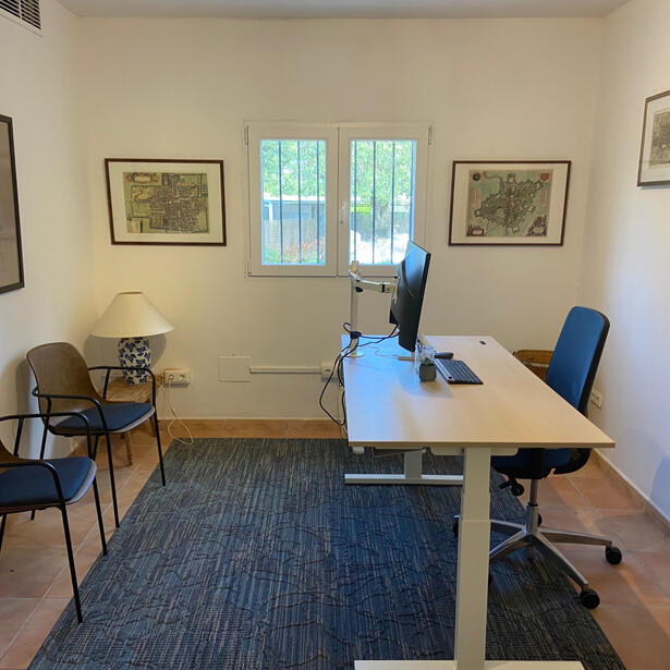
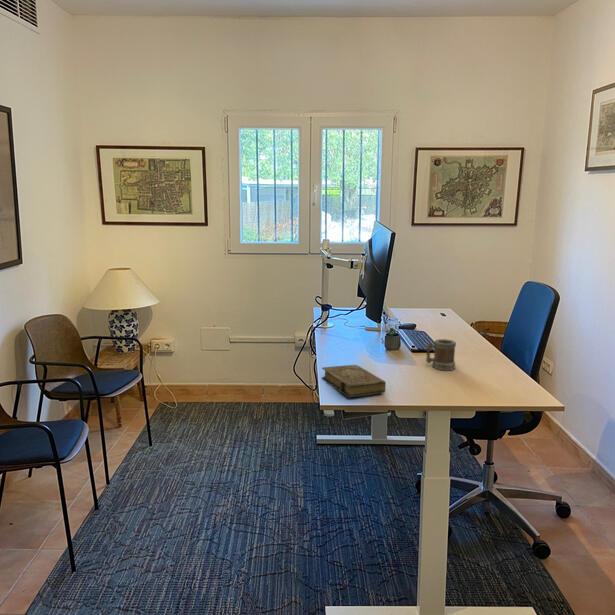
+ mug (441, 354)
+ book (352, 379)
